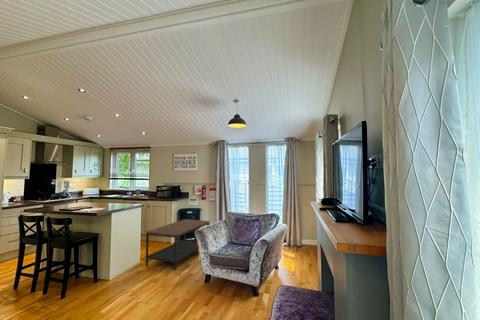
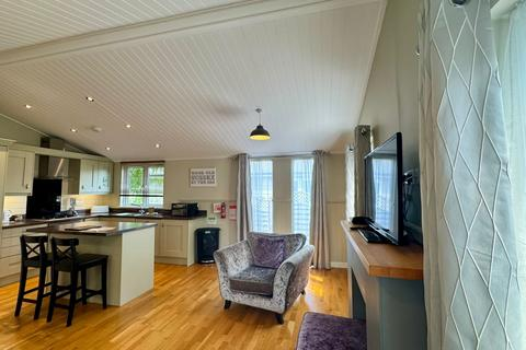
- coffee table (180, 241)
